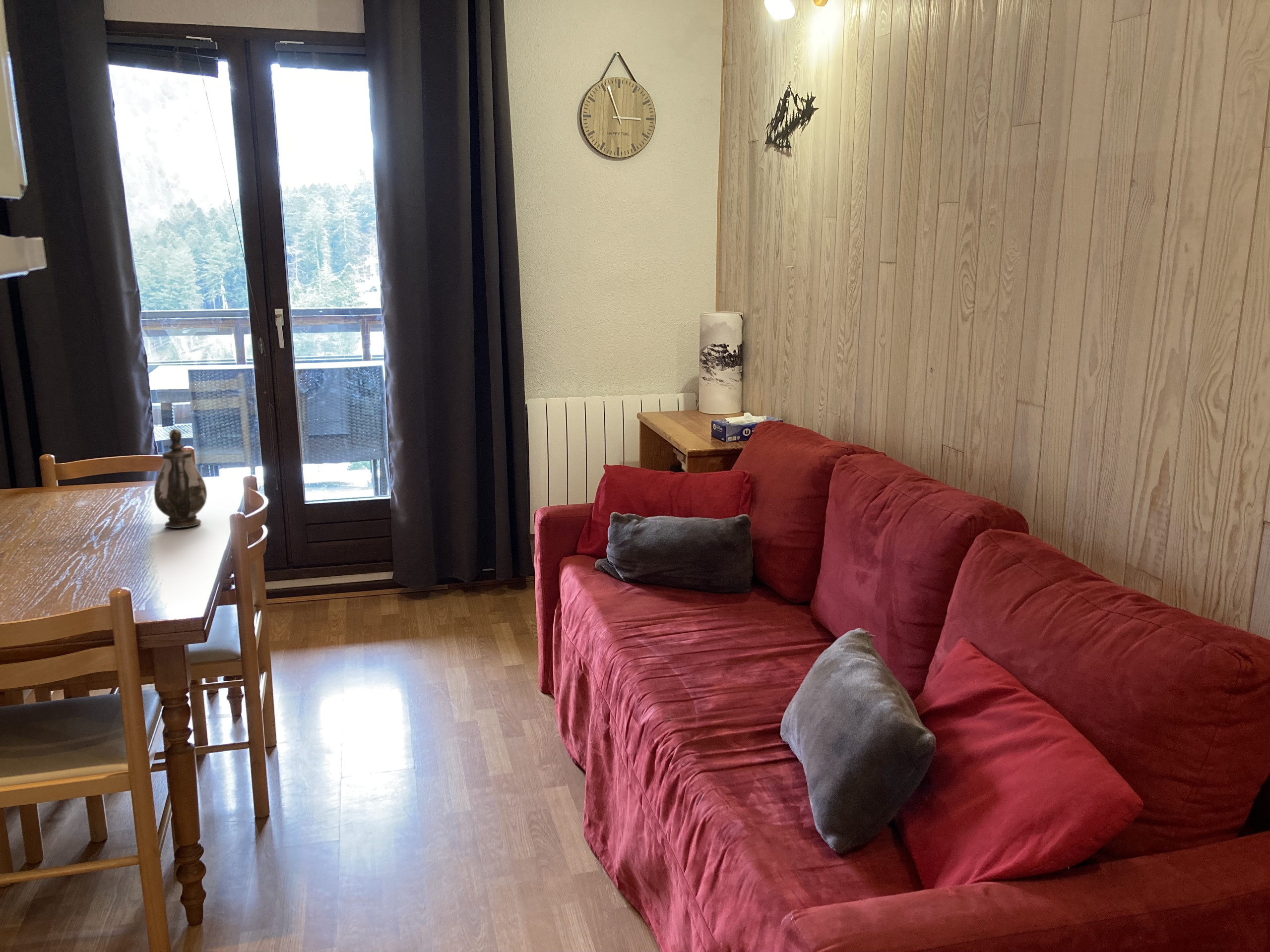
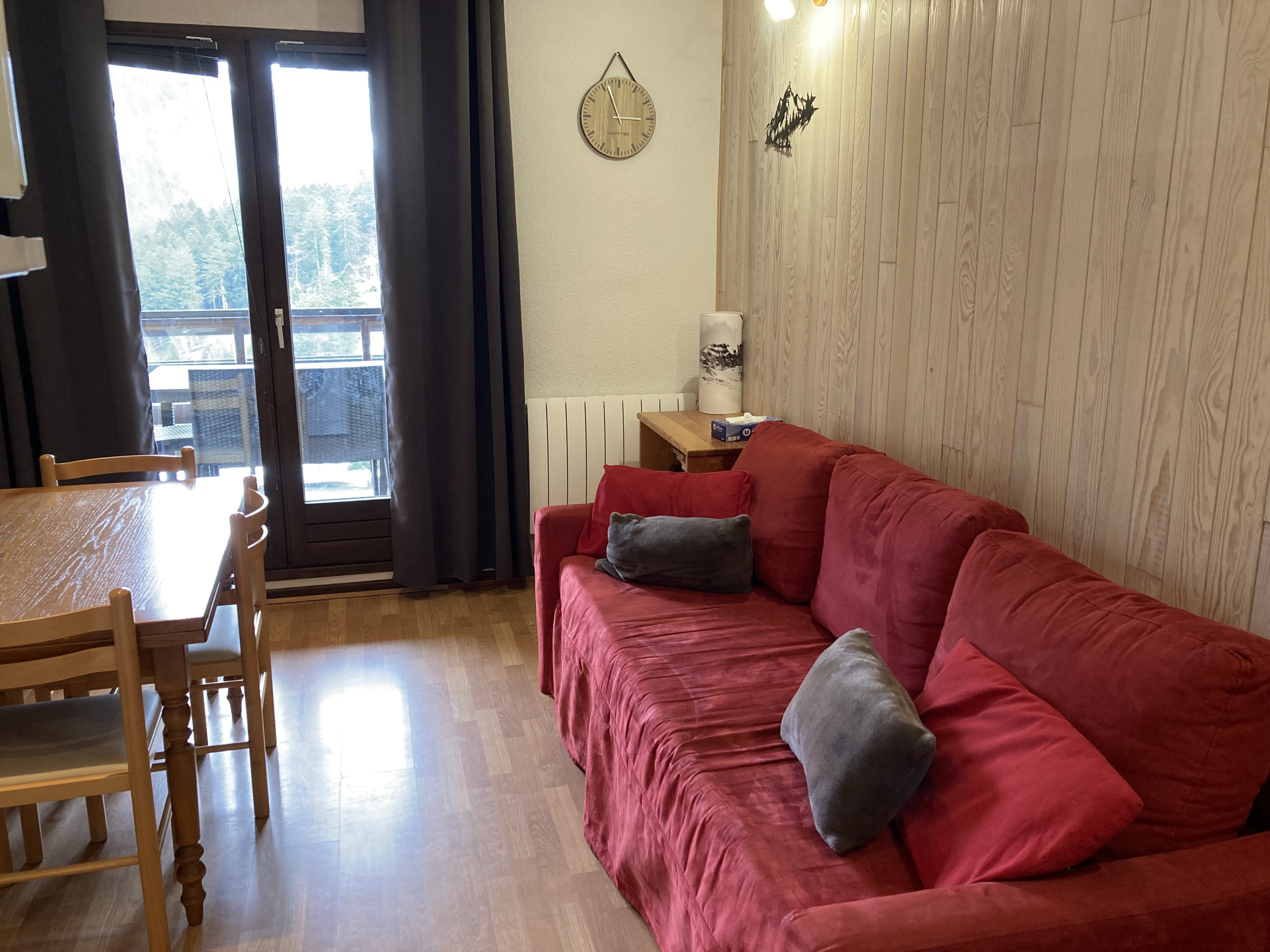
- teapot (179, 477)
